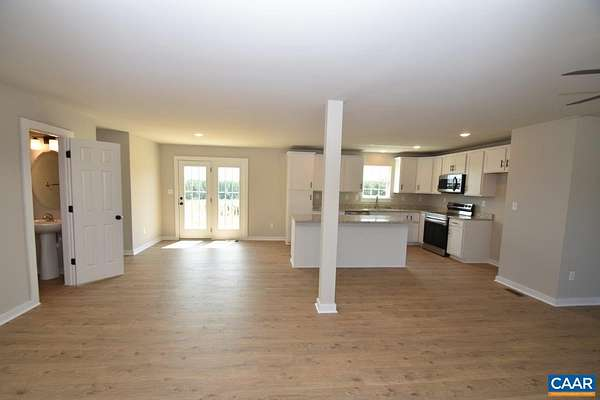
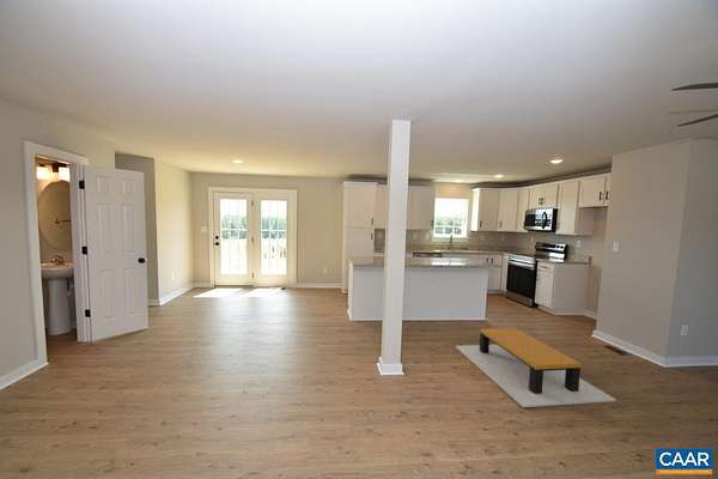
+ coffee table (523, 356)
